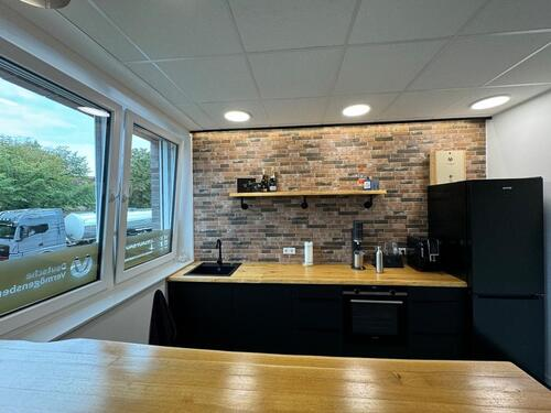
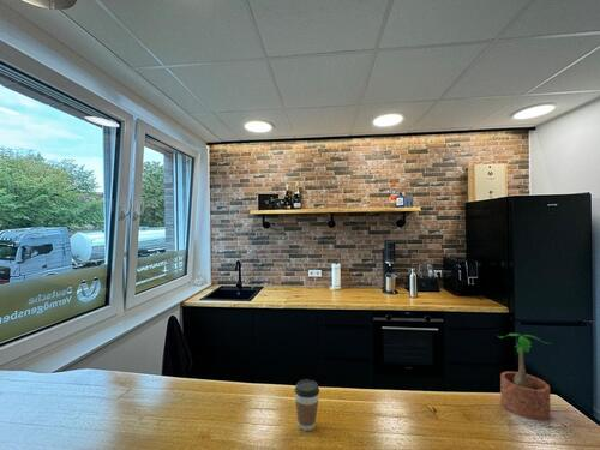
+ coffee cup (306, 404)
+ potted plant (523, 371)
